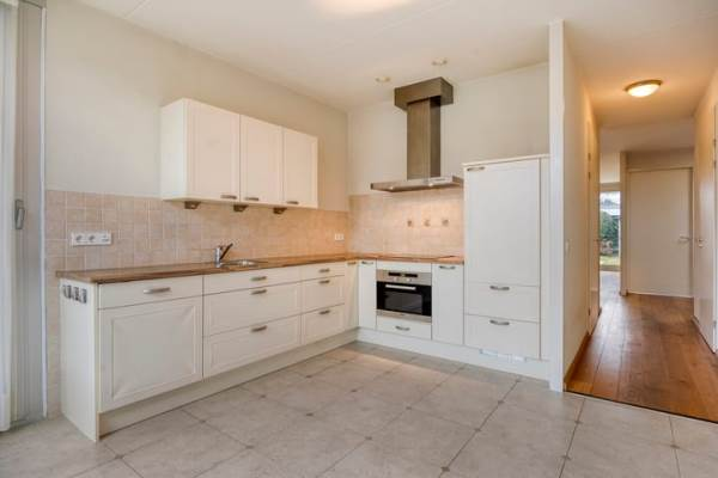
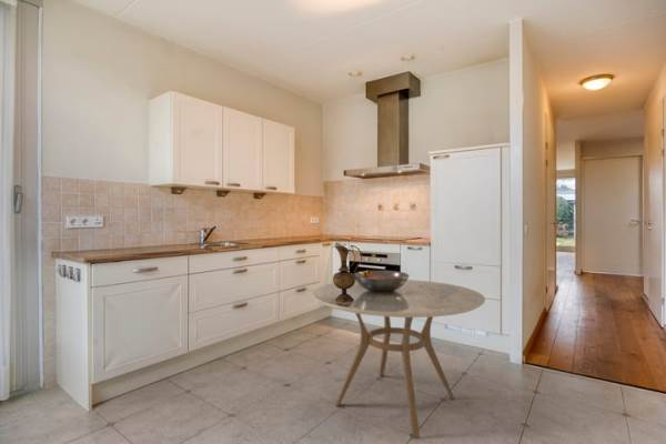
+ pitcher (346, 272)
+ fruit bowl (381, 280)
+ dining table (395, 346)
